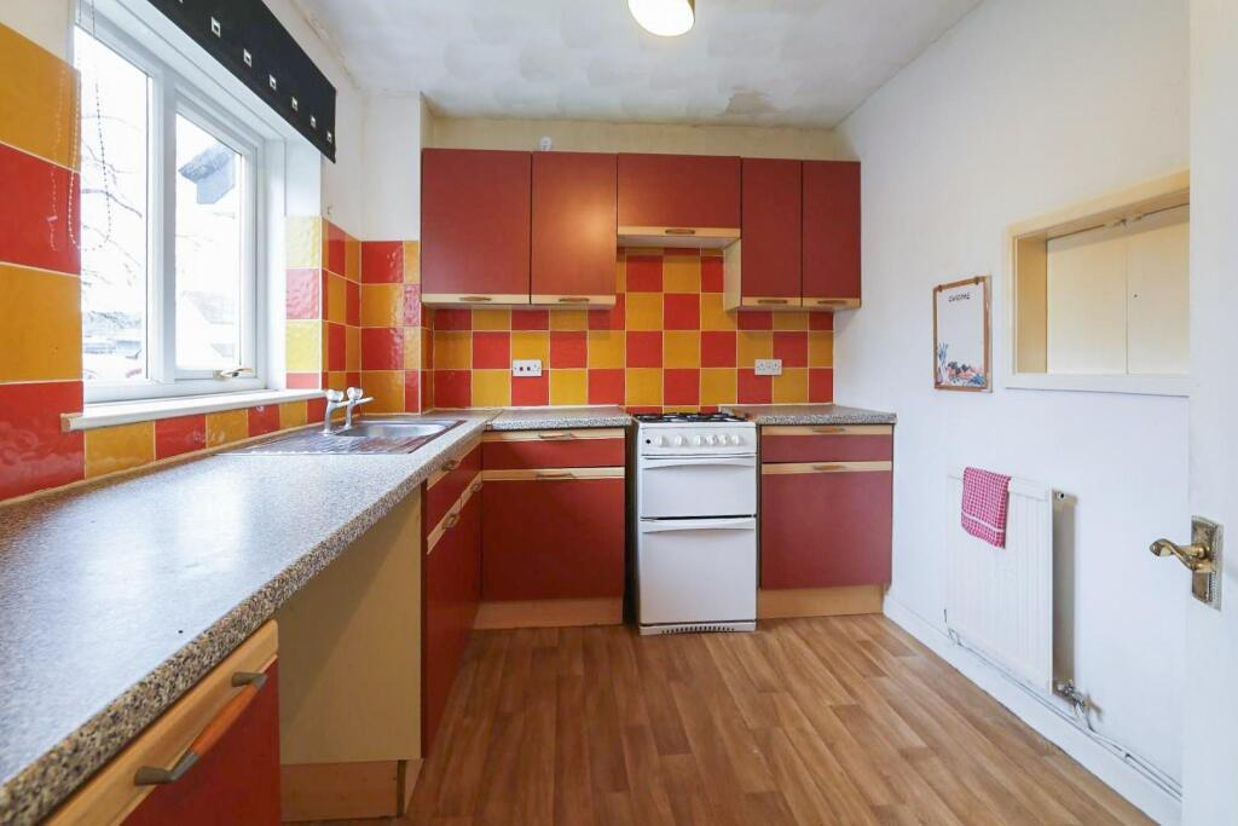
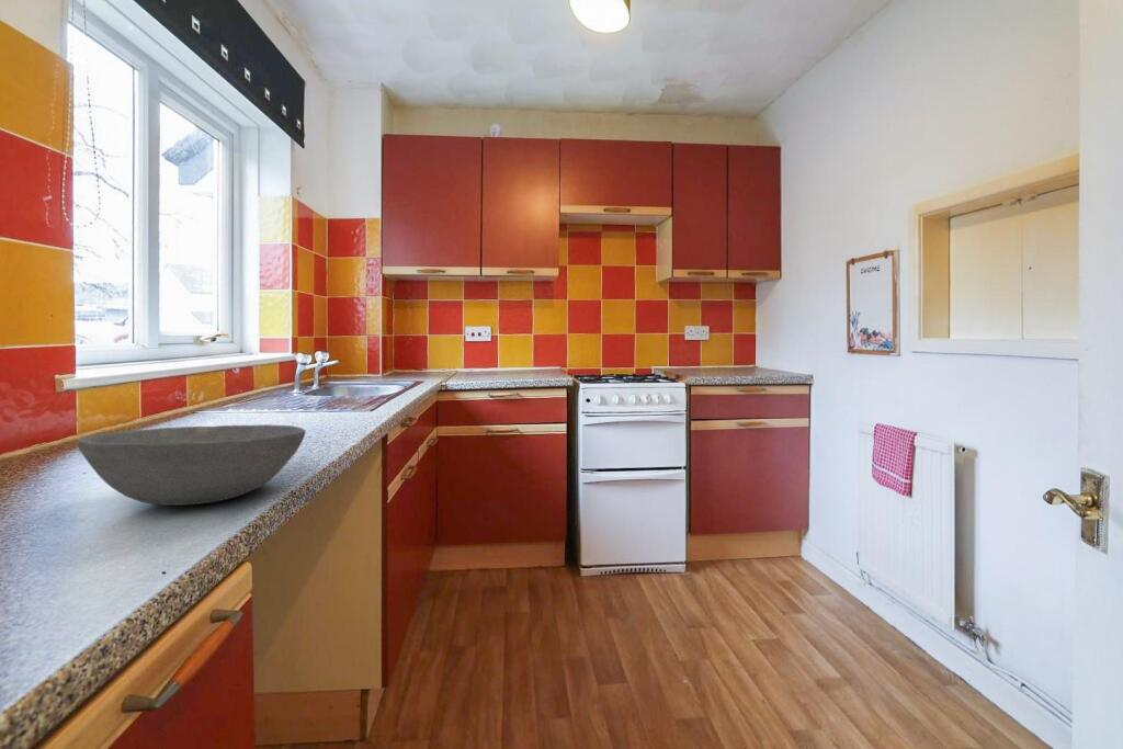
+ bowl (205, 463)
